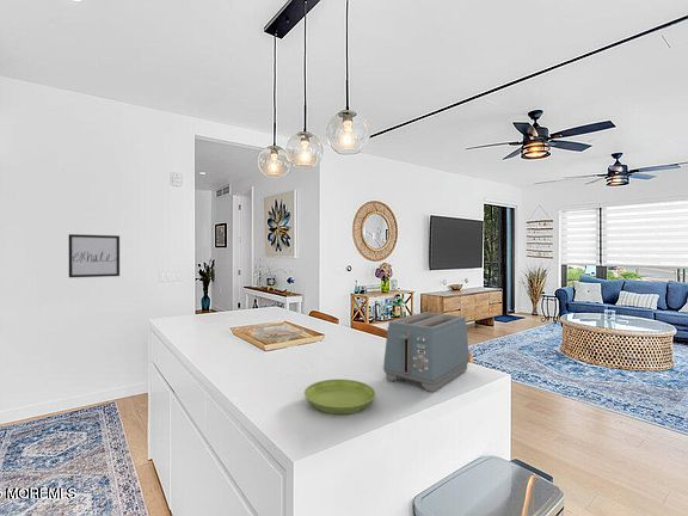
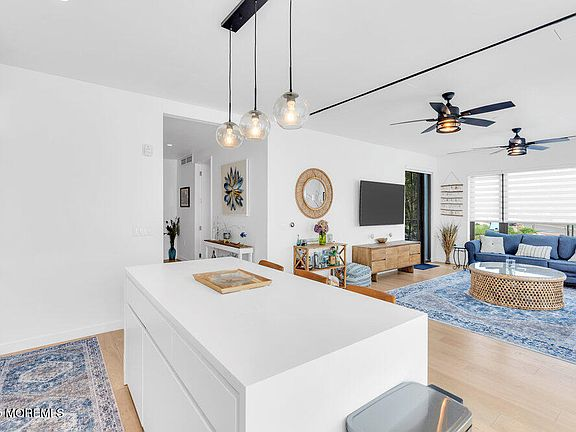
- saucer (339, 397)
- toaster (425, 348)
- wall art (94, 256)
